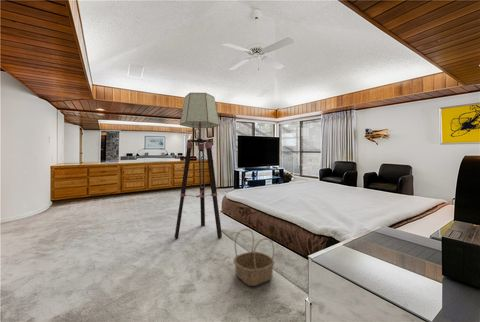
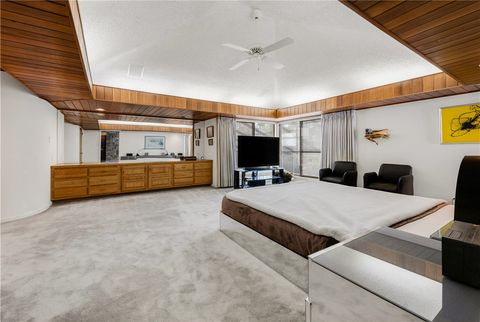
- basket (253, 255)
- floor lamp (199, 164)
